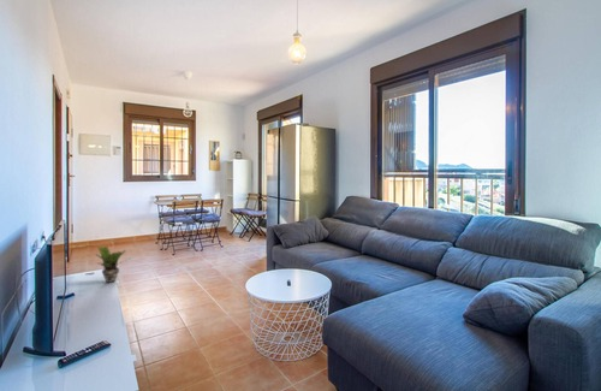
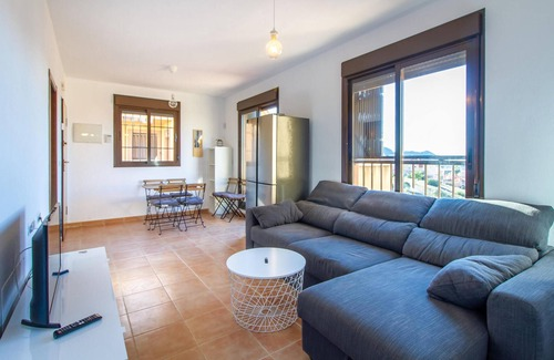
- potted plant (109, 265)
